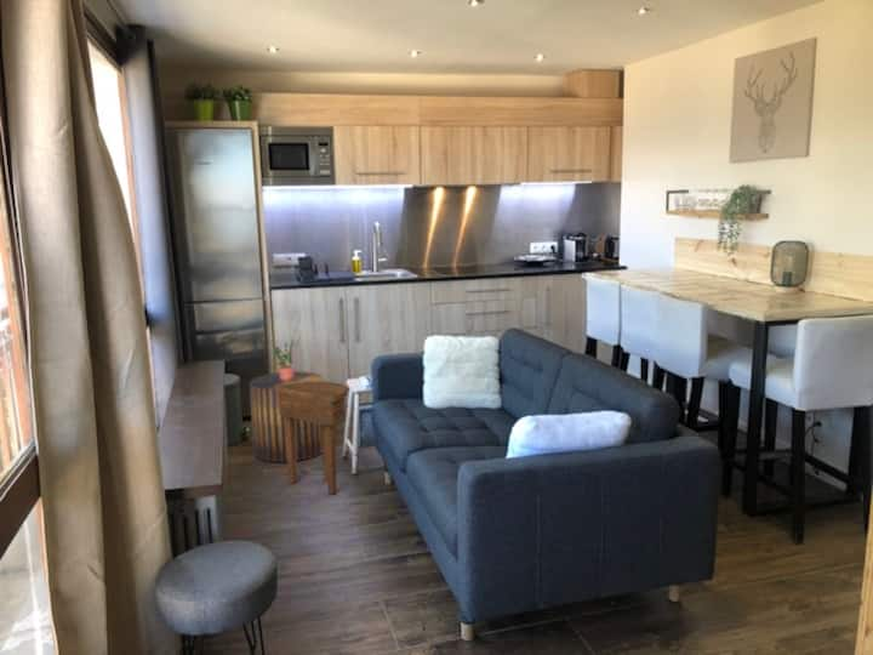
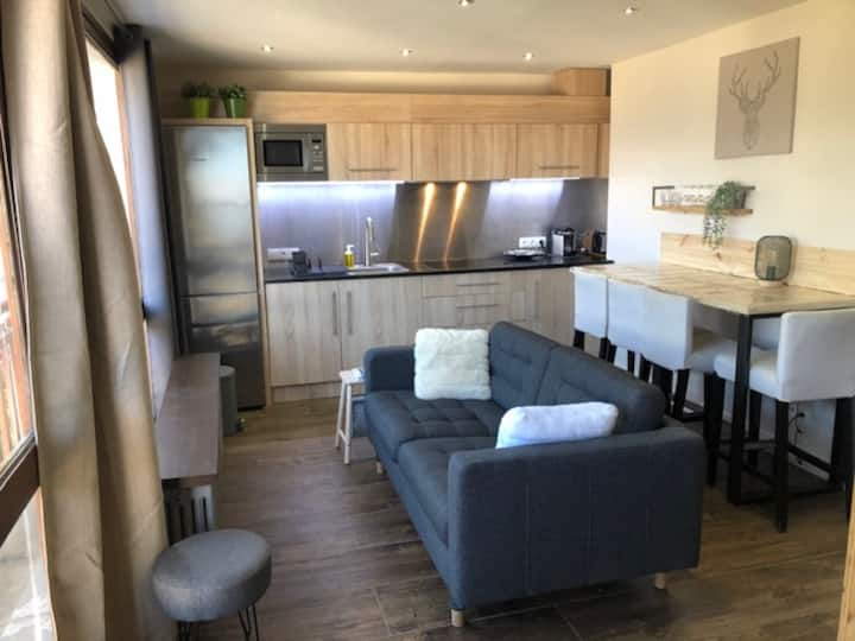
- side table (321, 438)
- stool (283, 416)
- potted plant (279, 360)
